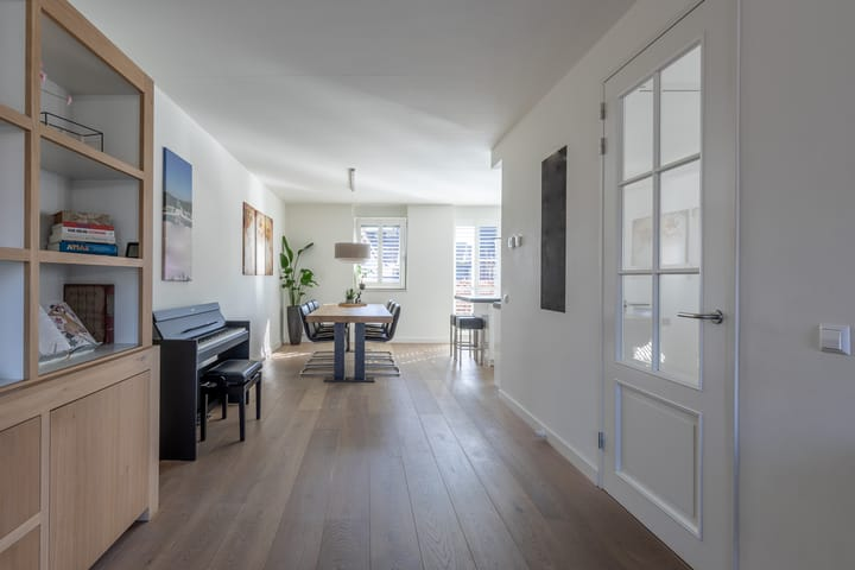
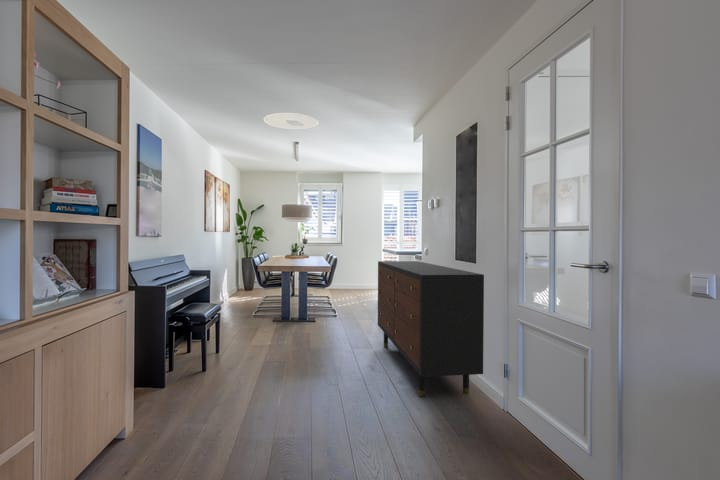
+ dresser (417, 316)
+ ceiling light (291, 119)
